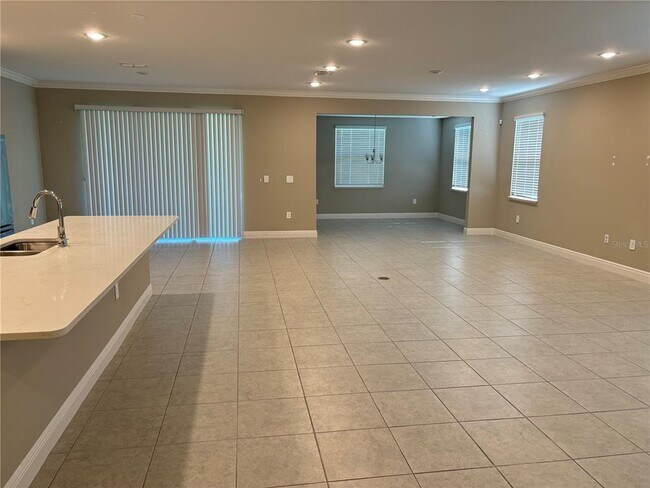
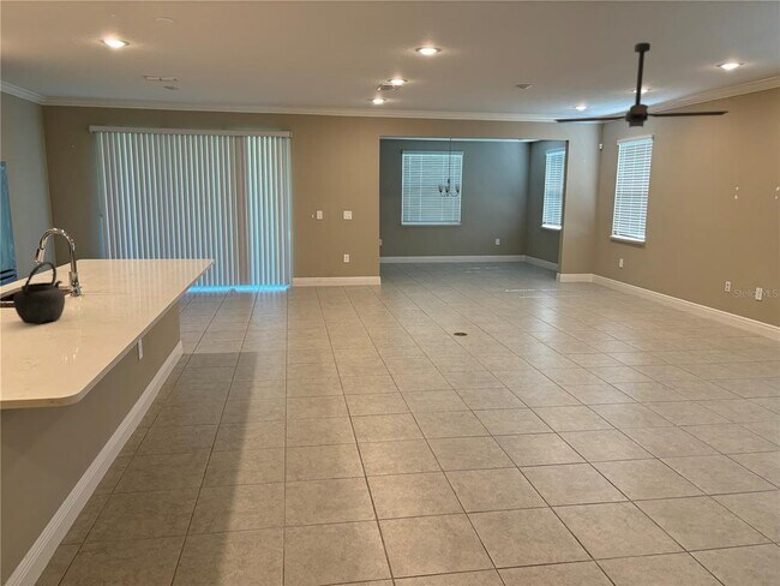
+ ceiling fan (638, 84)
+ kettle (44, 289)
